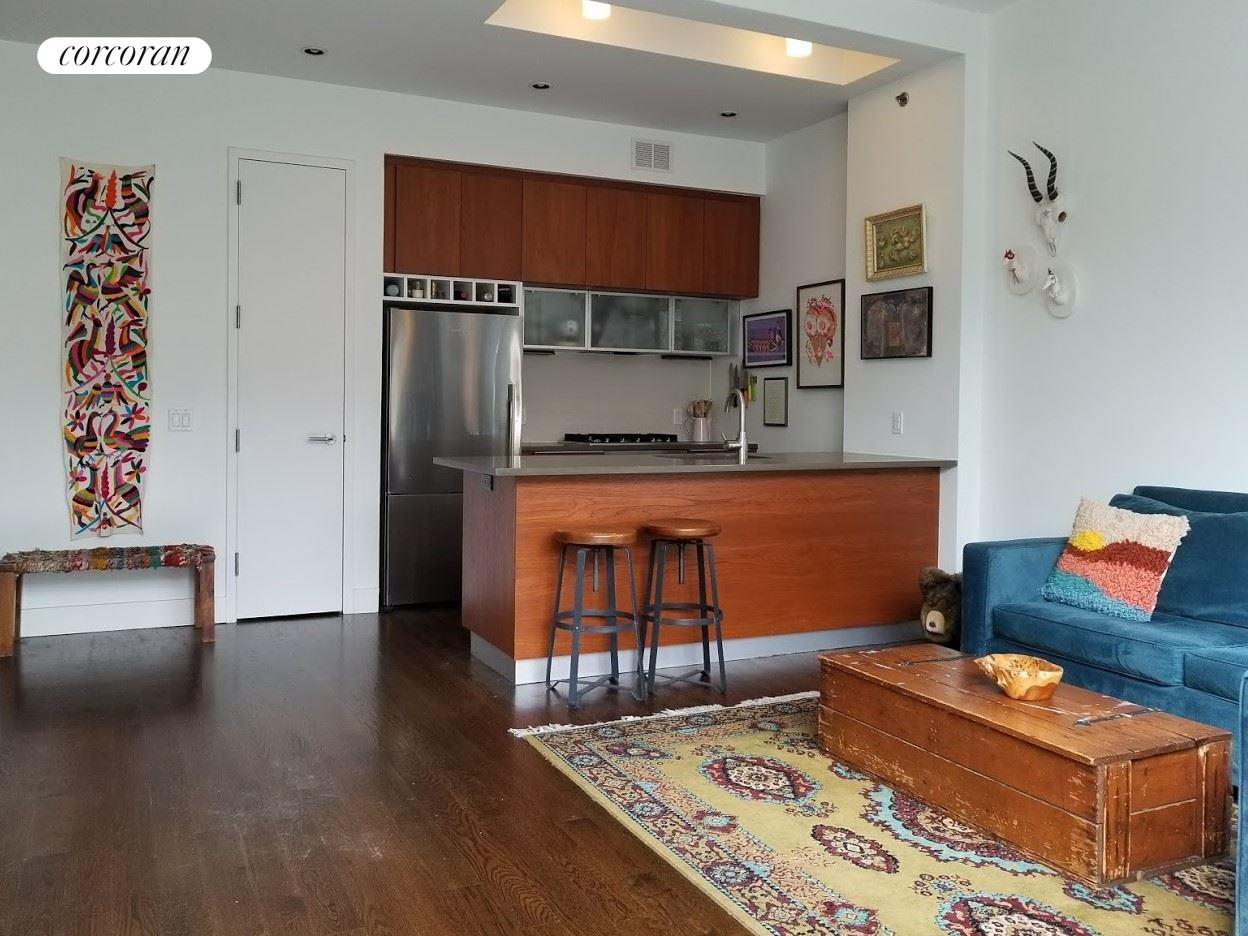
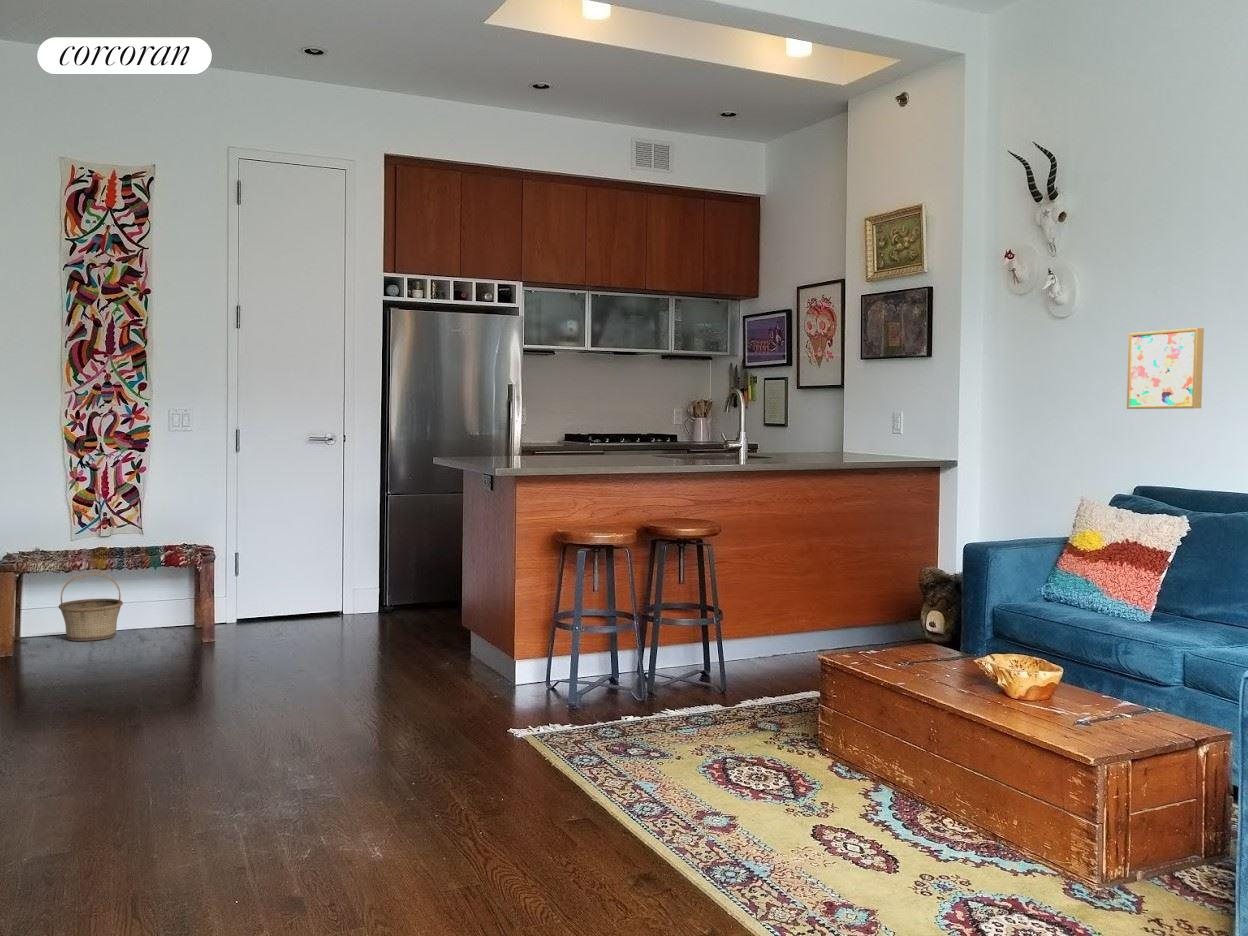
+ wall art (1164, 369)
+ basket (91, 605)
